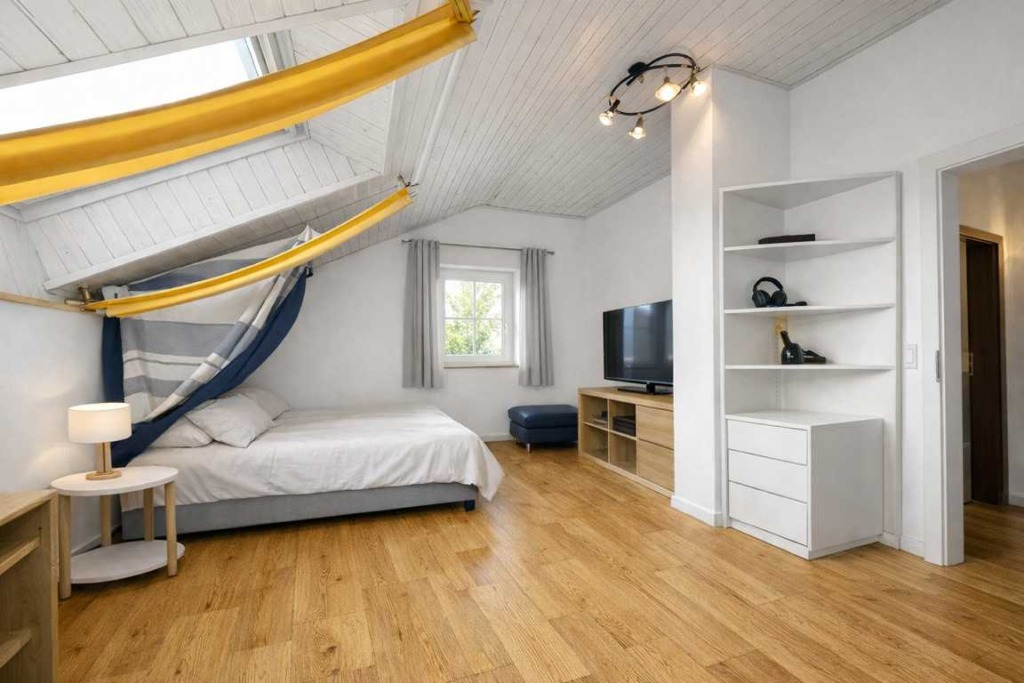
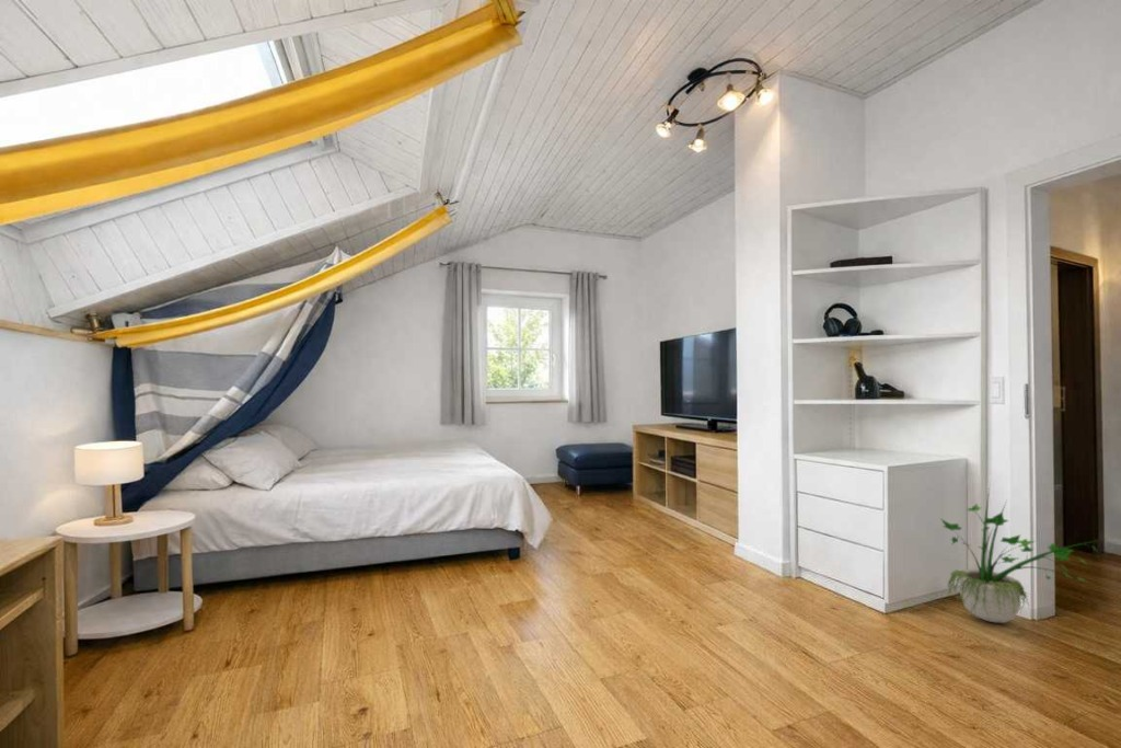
+ potted plant (1013, 557)
